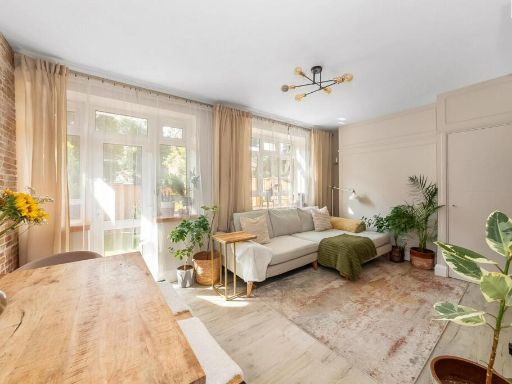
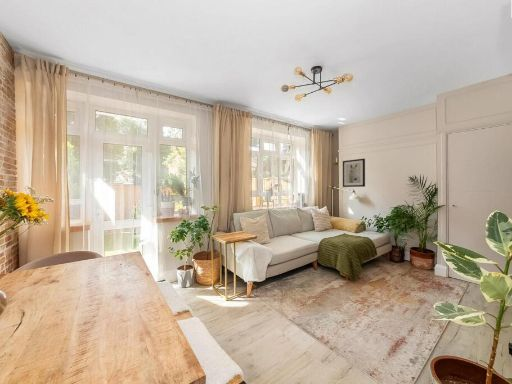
+ wall art (353, 173)
